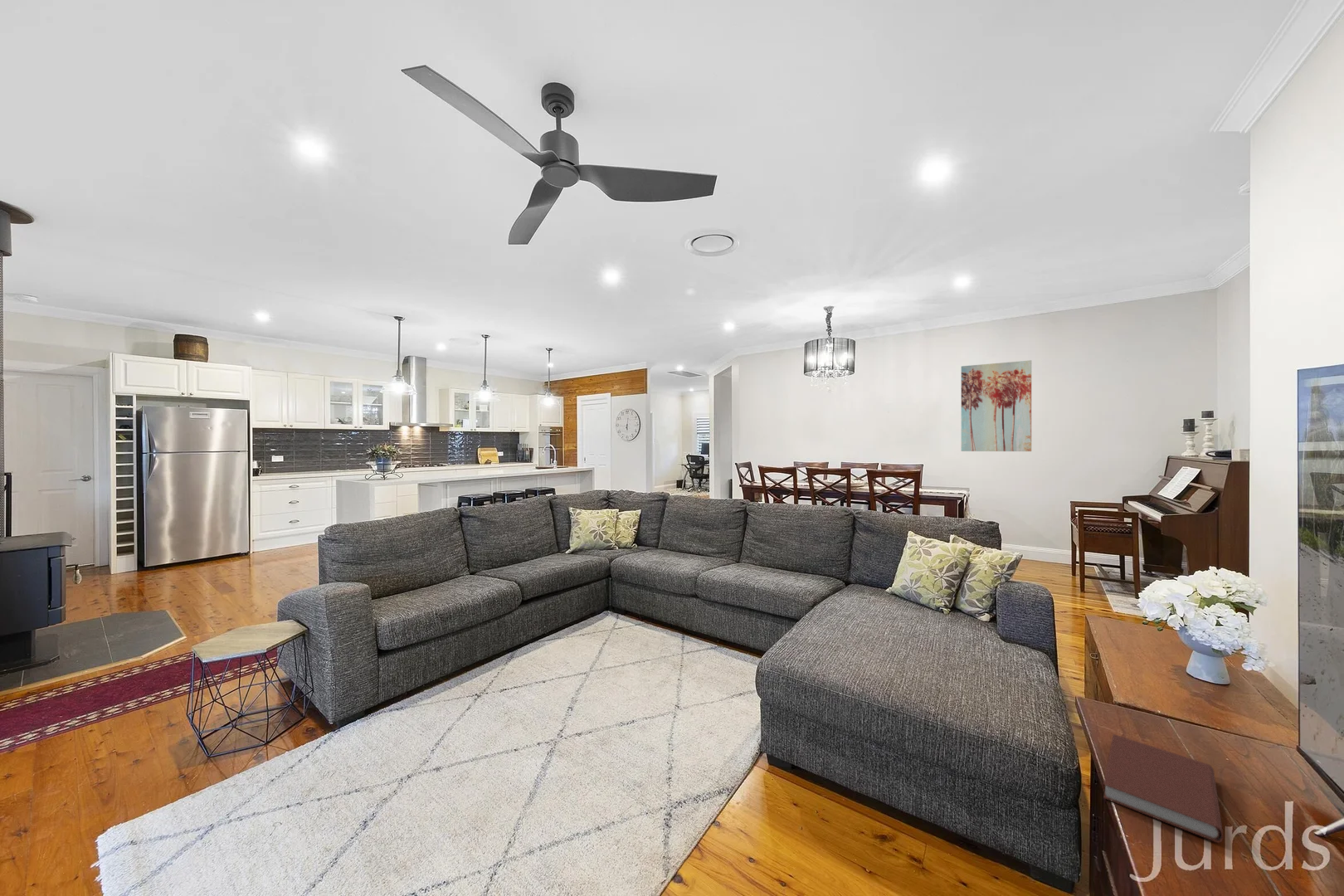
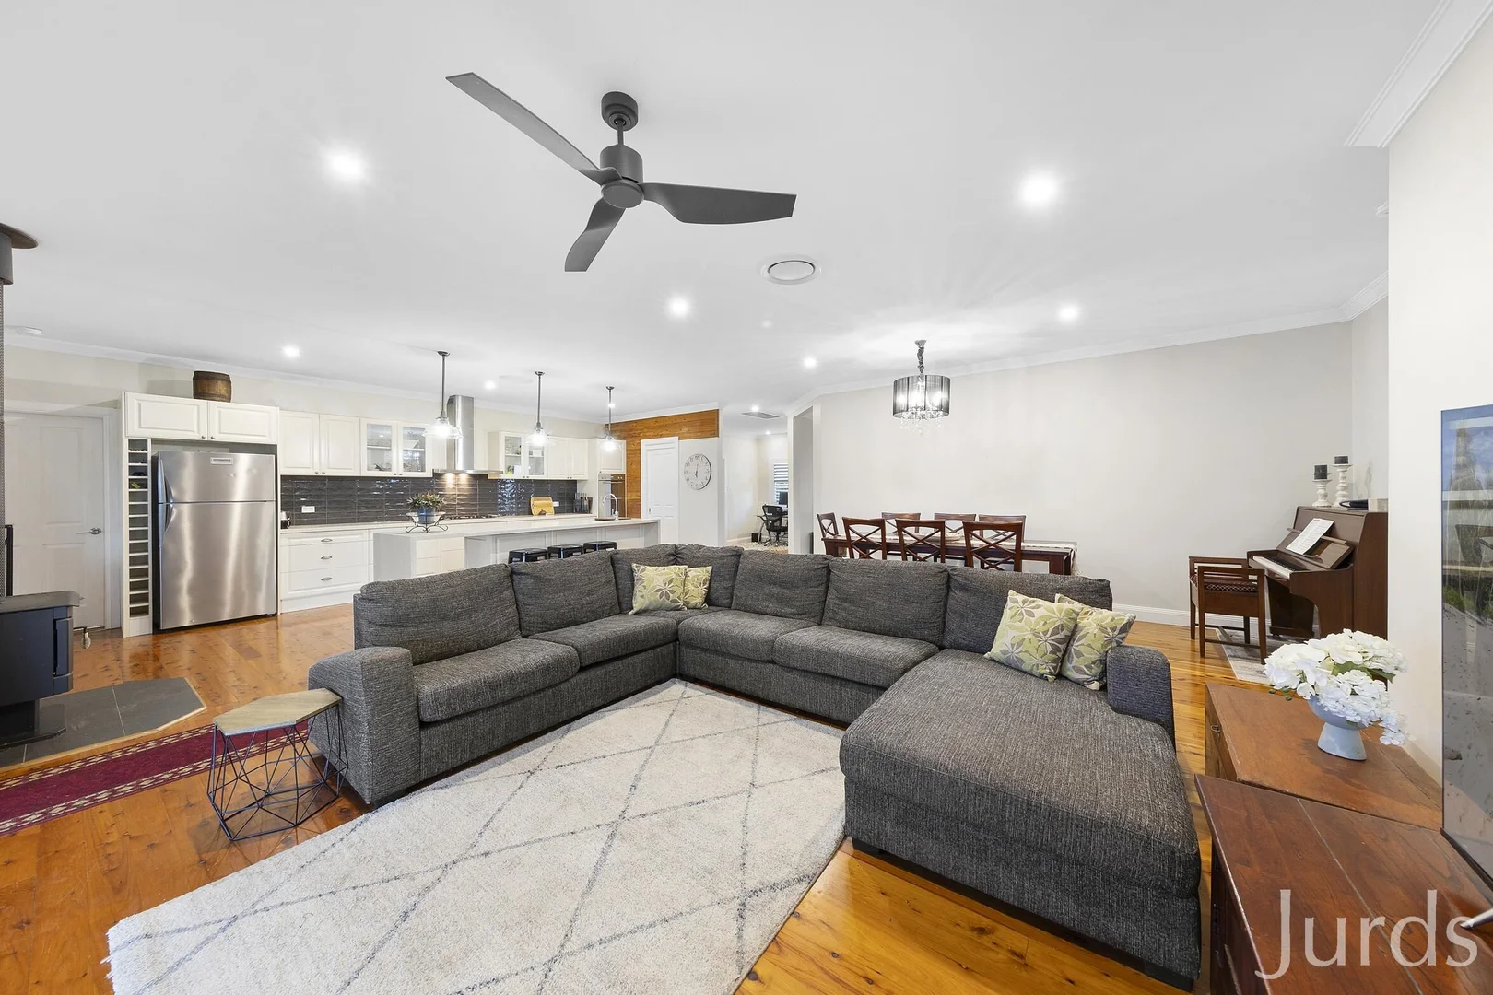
- wall art (995, 407)
- book (1160, 782)
